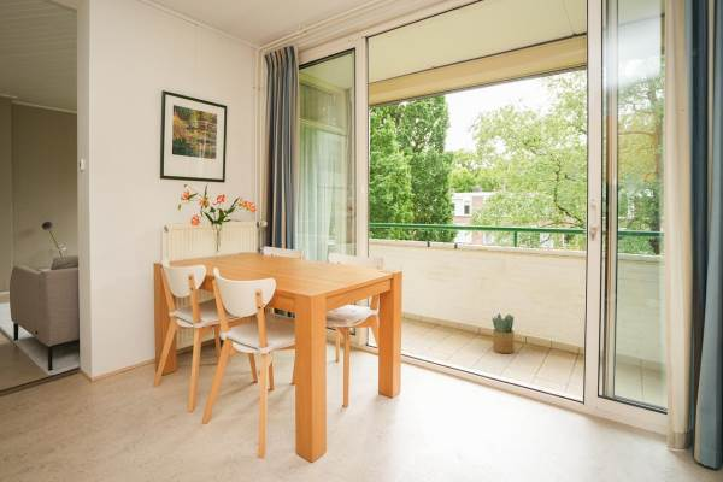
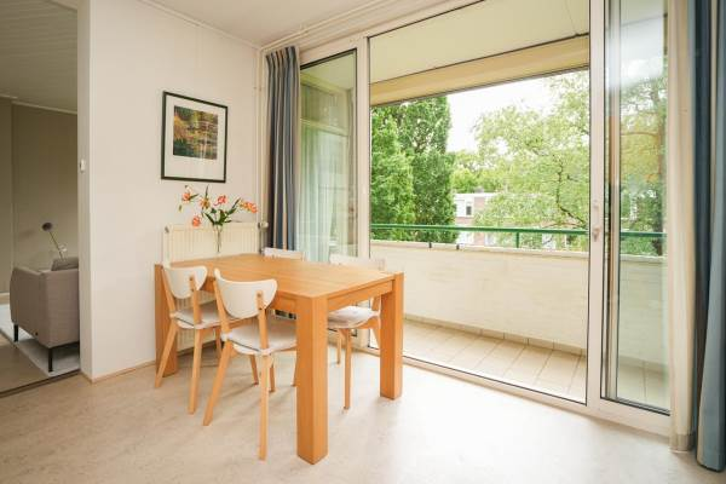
- potted plant (504, 331)
